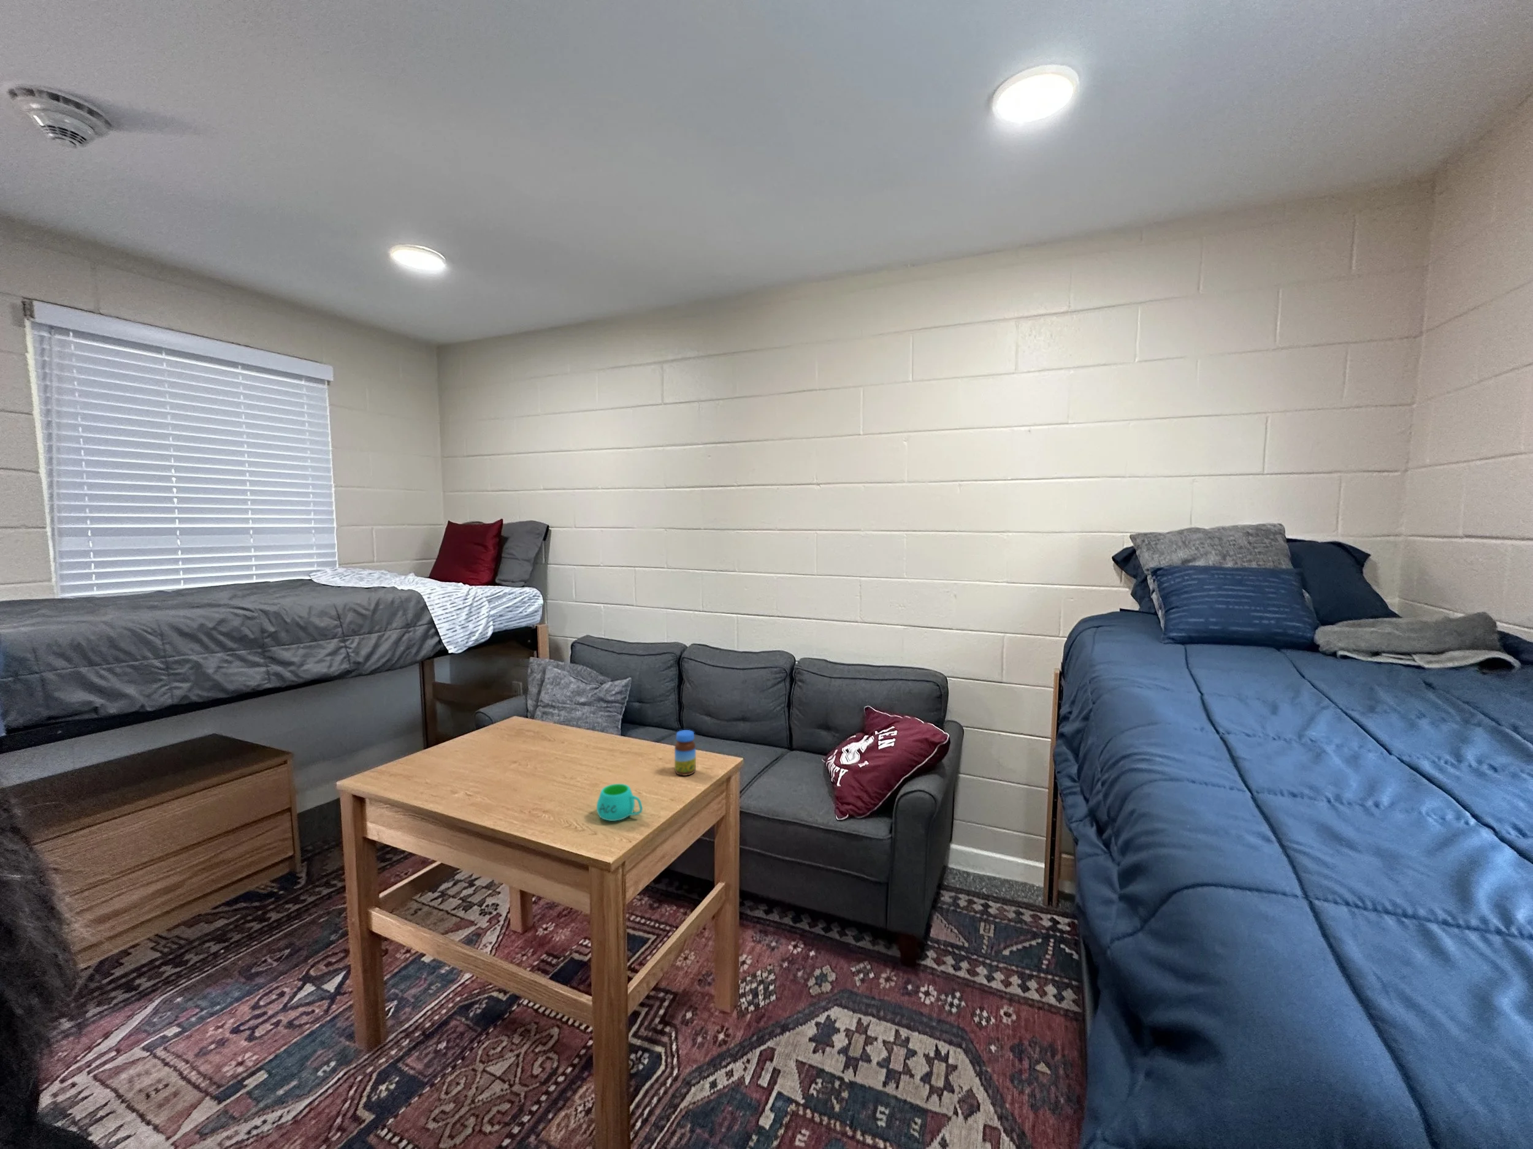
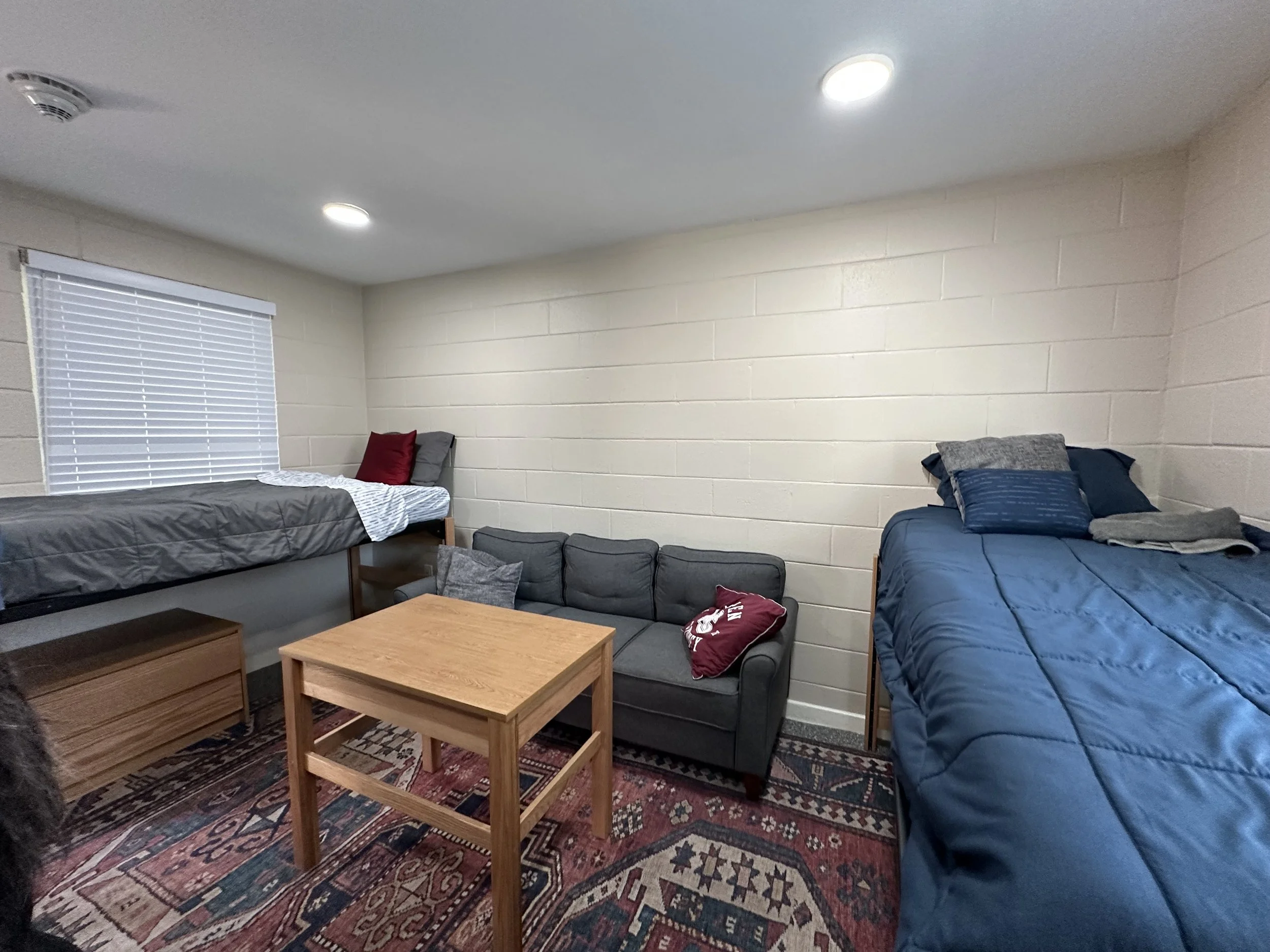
- jar (684, 752)
- mug (620, 803)
